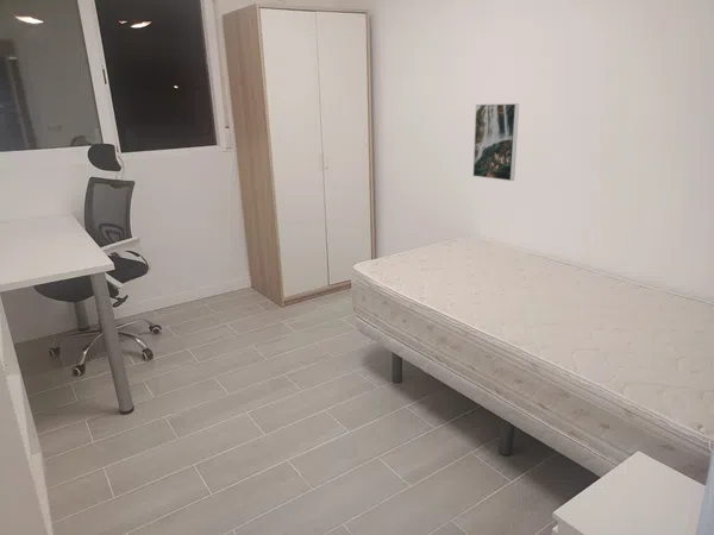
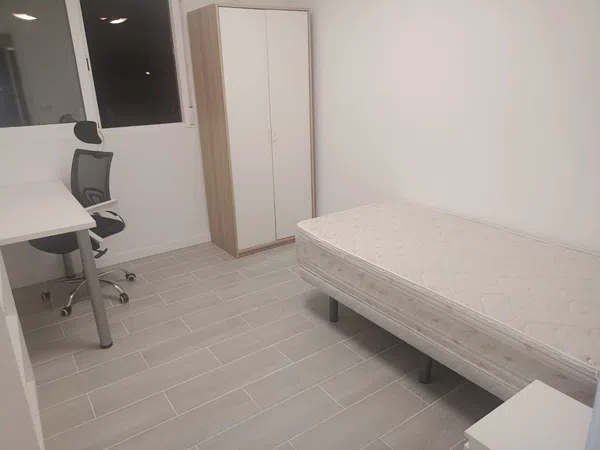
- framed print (494, 141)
